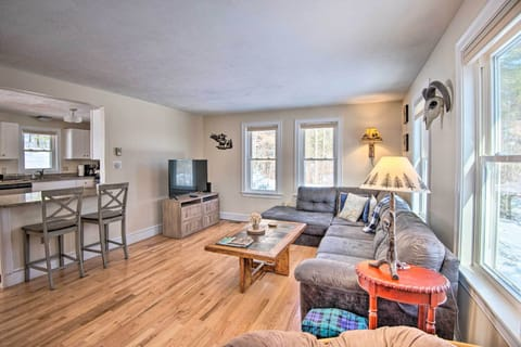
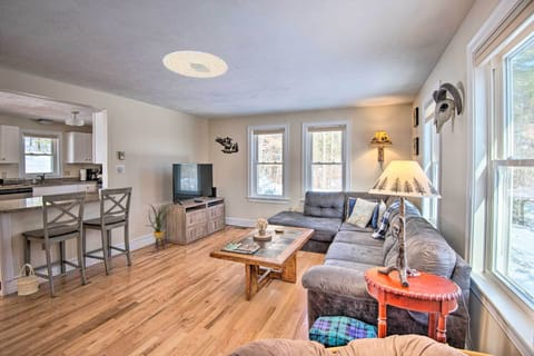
+ basket (28, 277)
+ house plant (158, 226)
+ ceiling light (196, 62)
